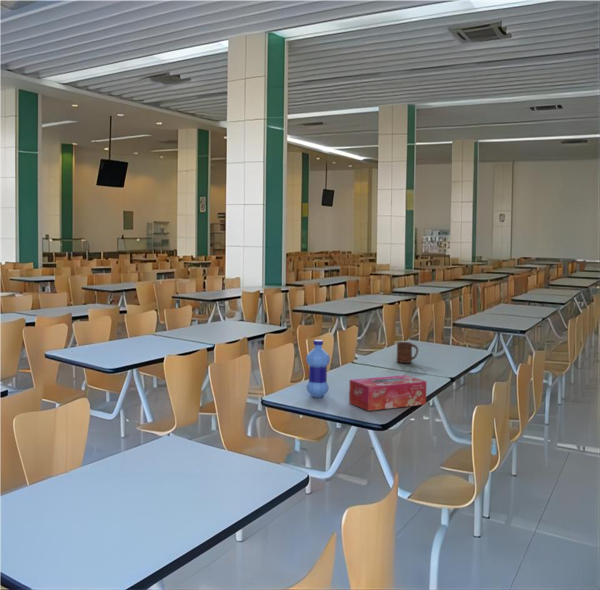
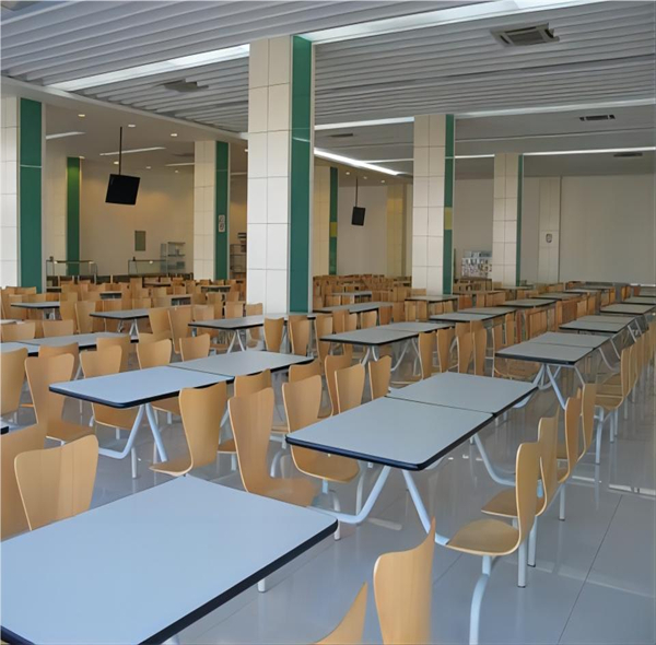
- tissue box (387, 392)
- cup (406, 352)
- water bottle (317, 368)
